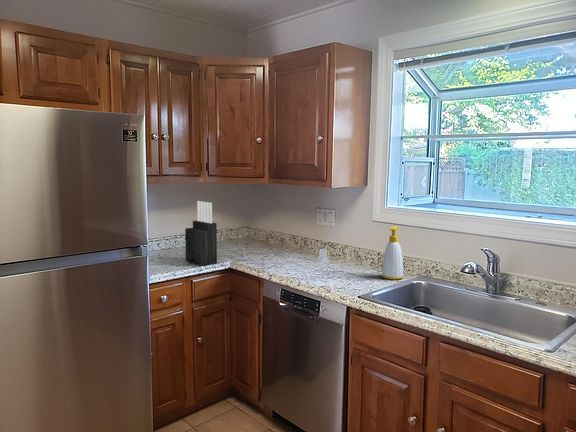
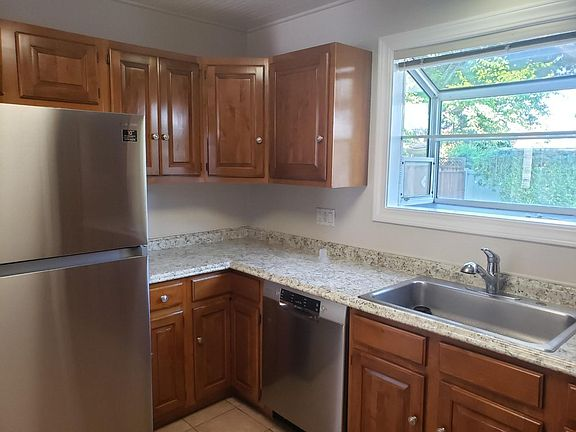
- soap bottle (393, 252)
- knife block (199, 232)
